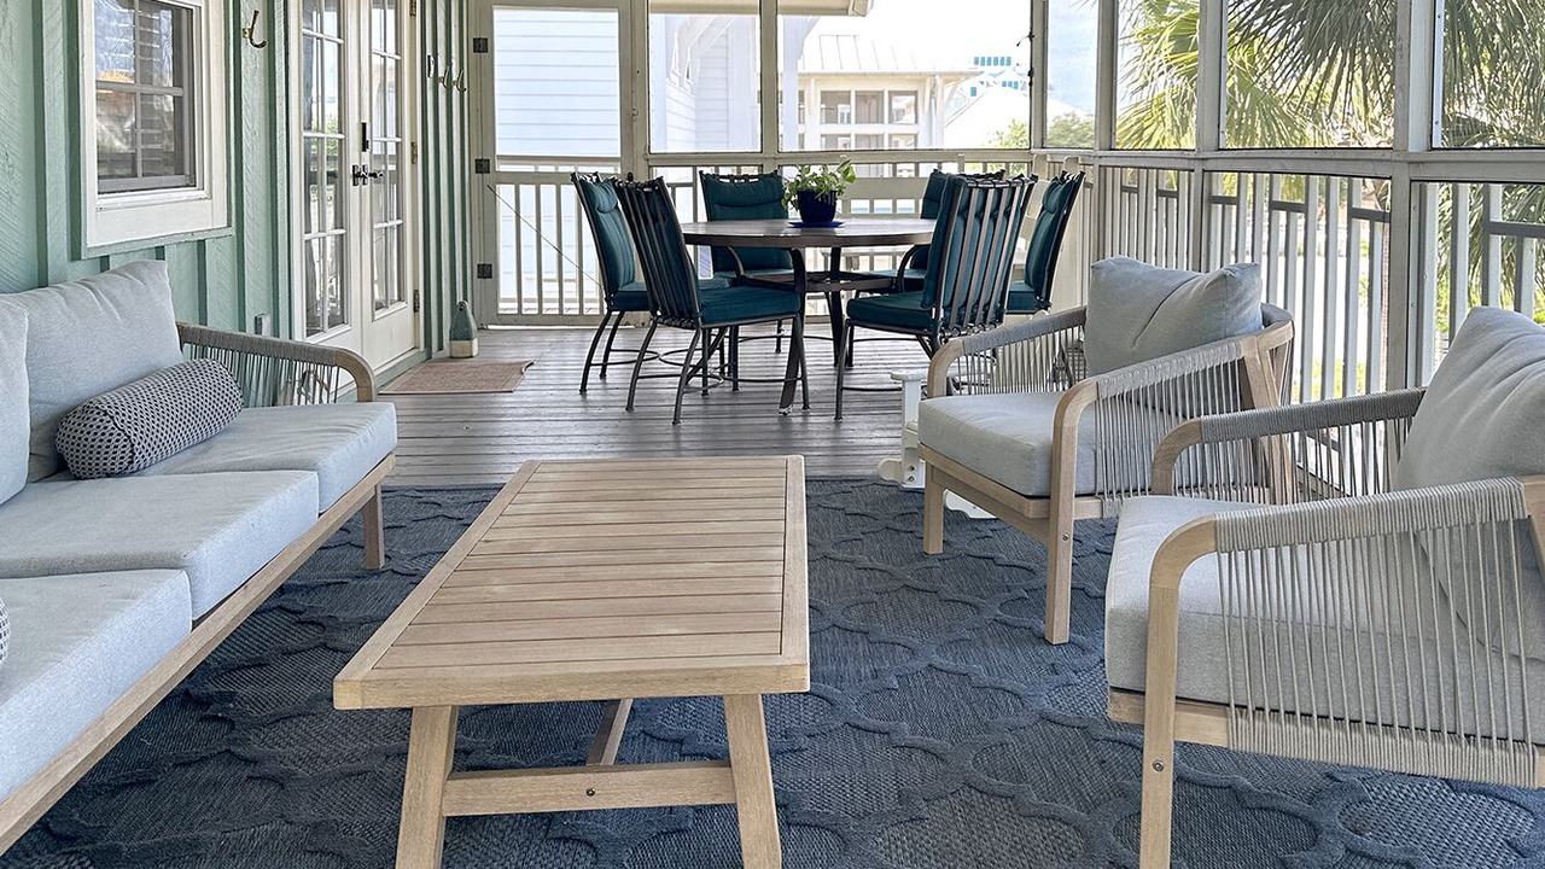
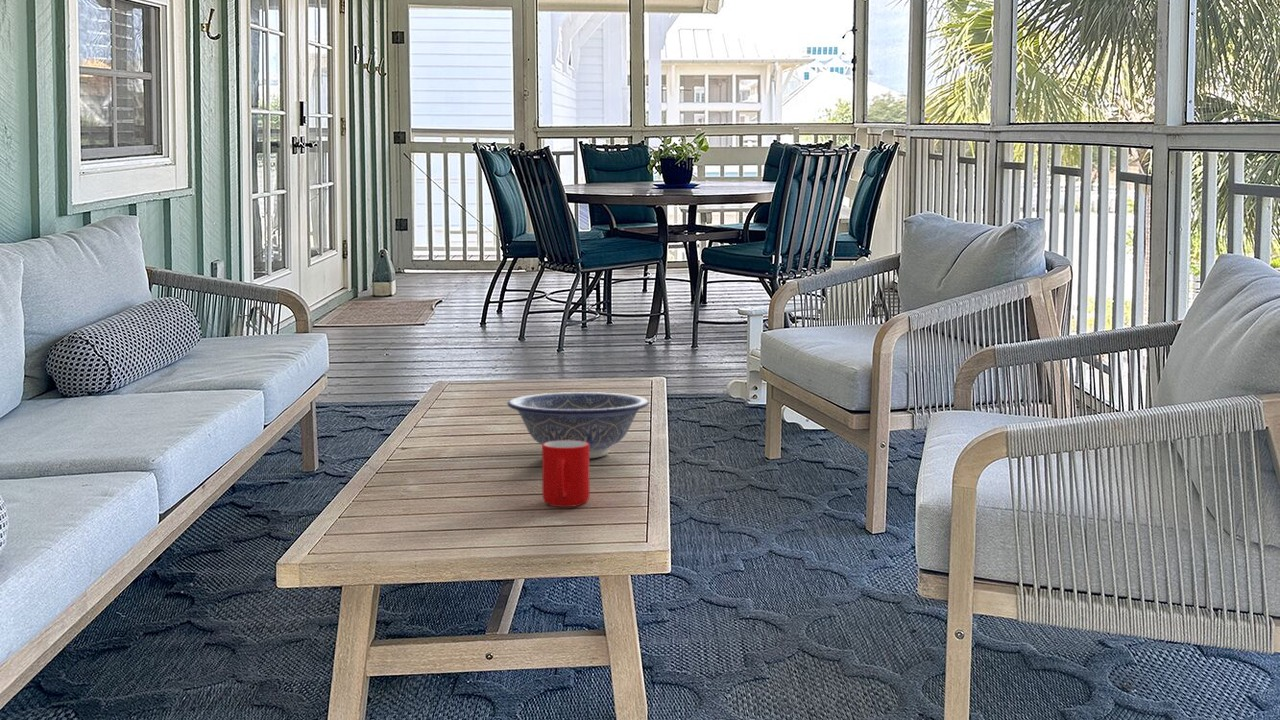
+ decorative bowl (578, 427)
+ cup (564, 476)
